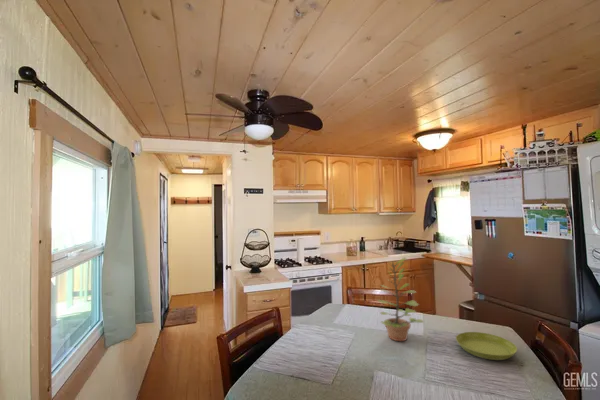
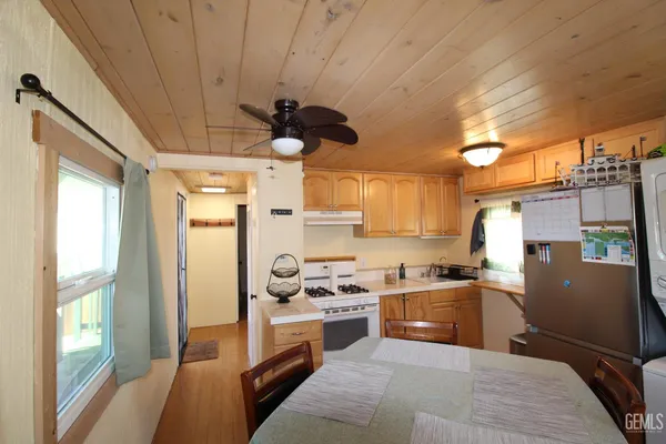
- plant (399, 297)
- saucer (485, 346)
